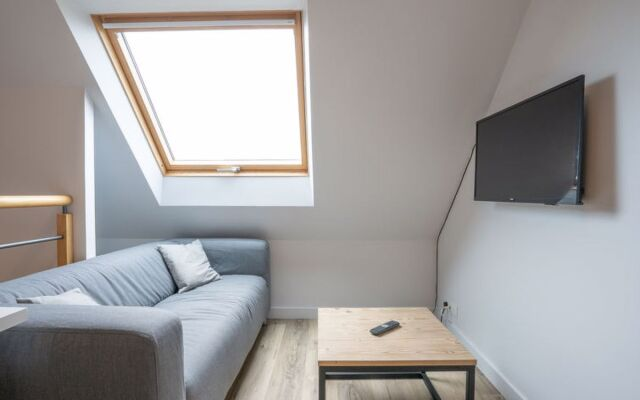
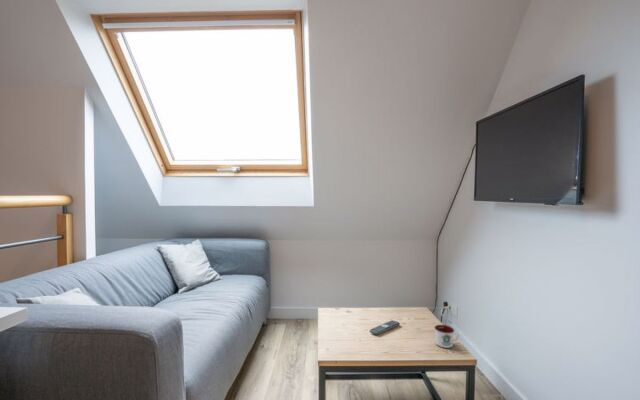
+ mug (446, 336)
